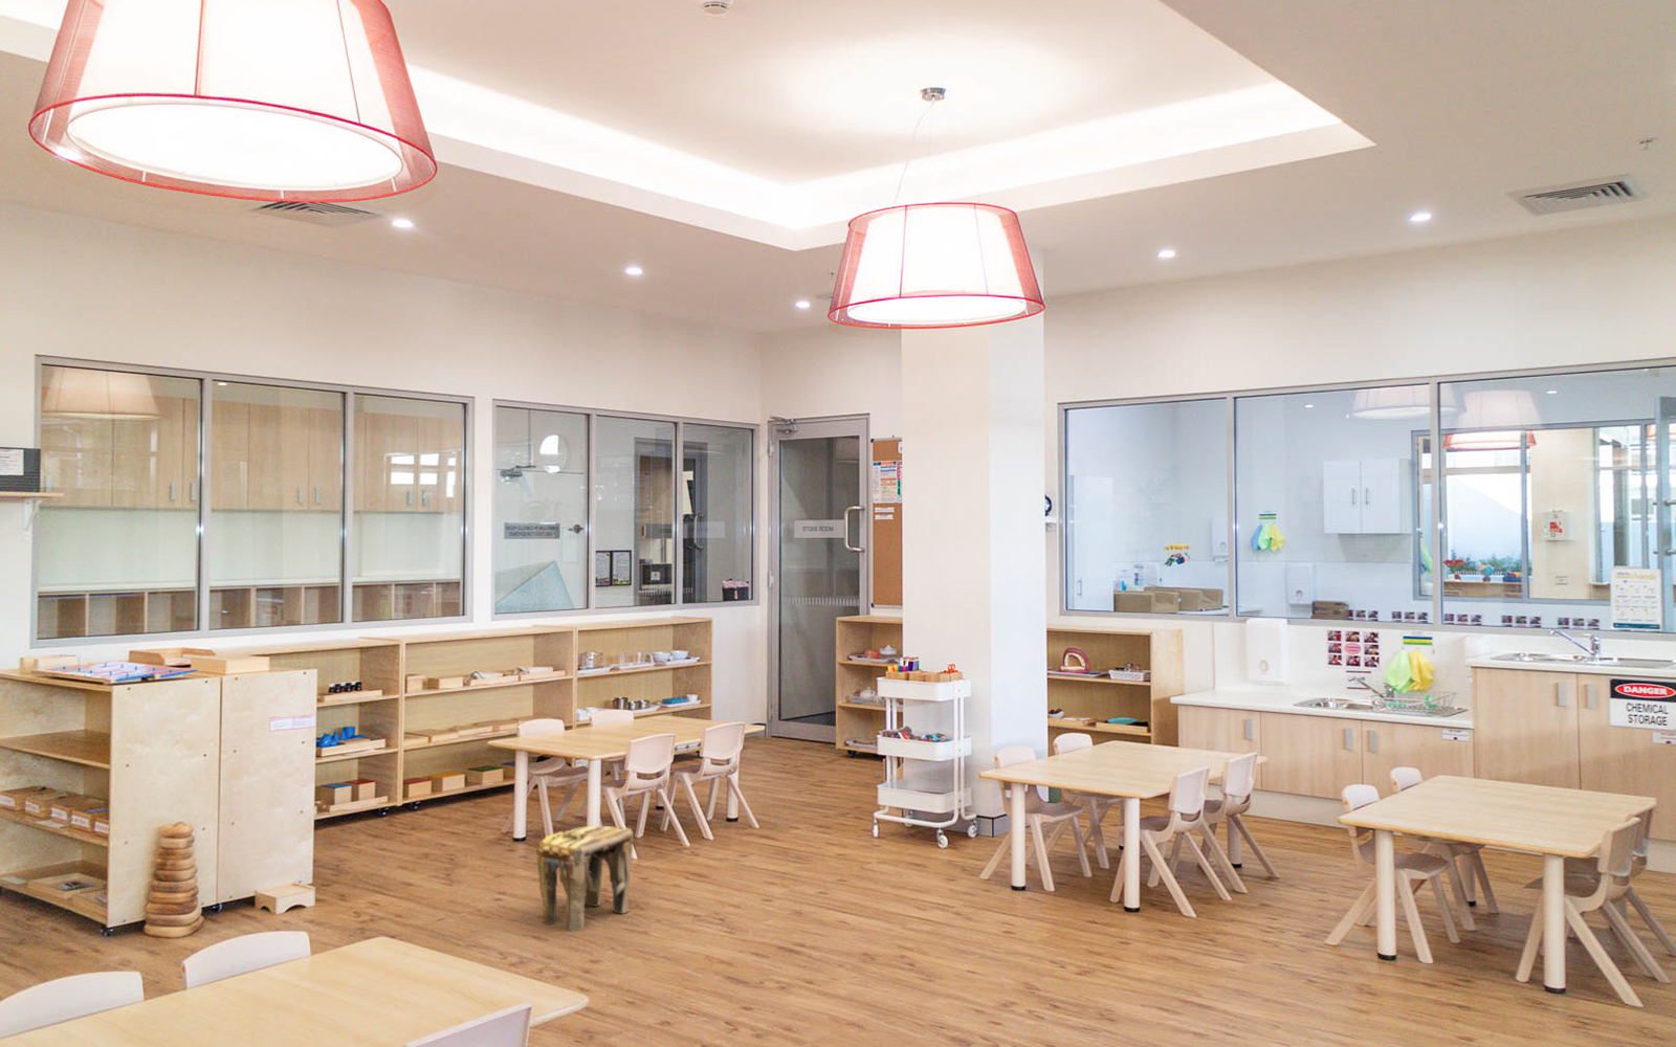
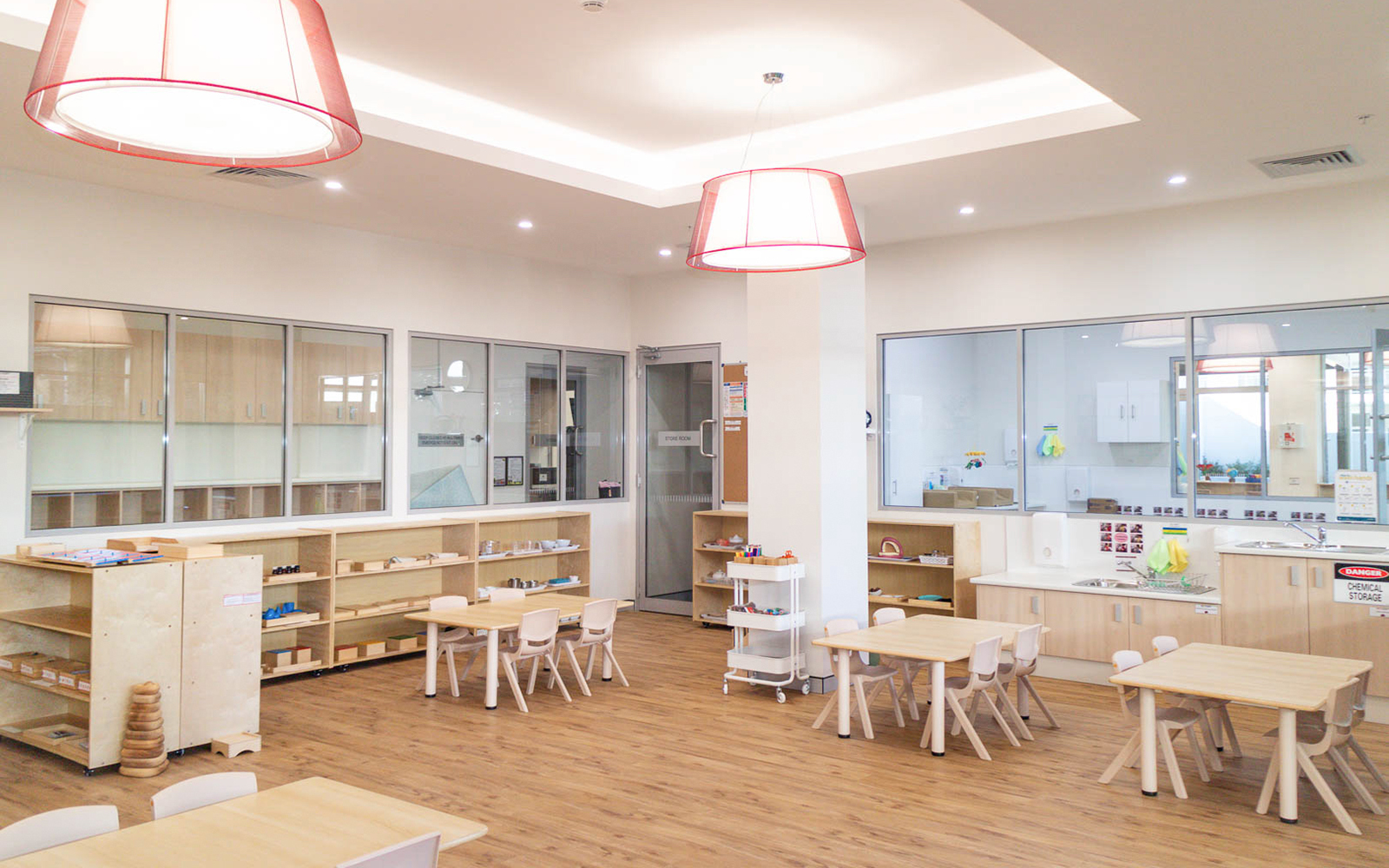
- stool (584, 872)
